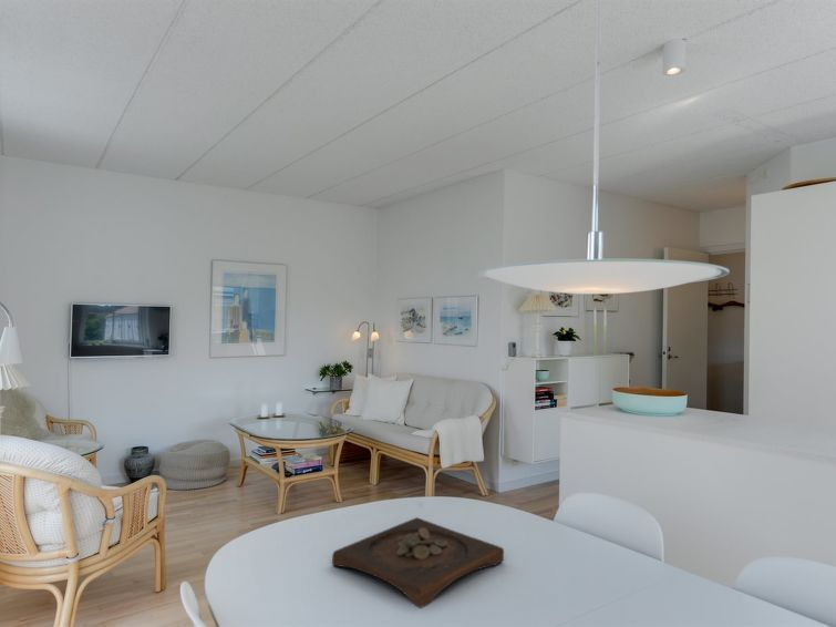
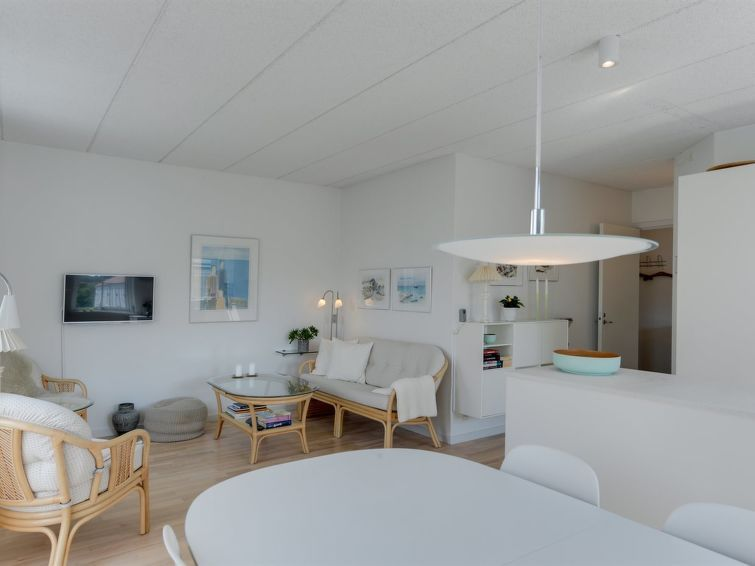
- wooden tray (417, 546)
